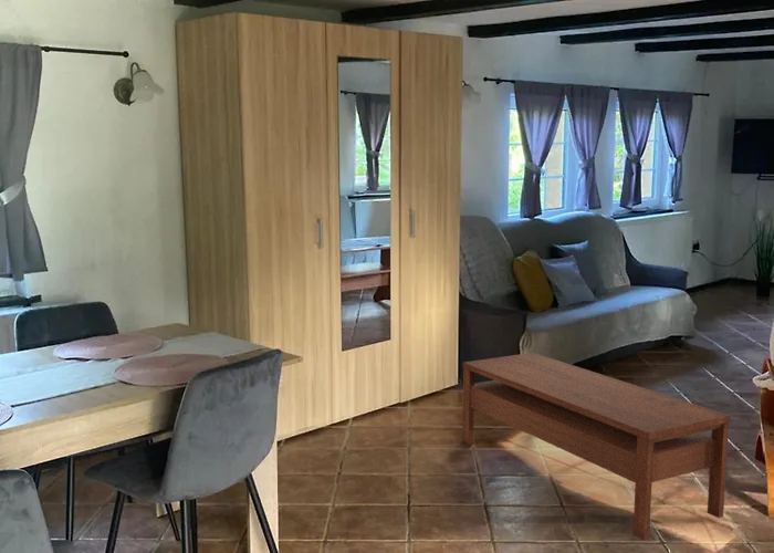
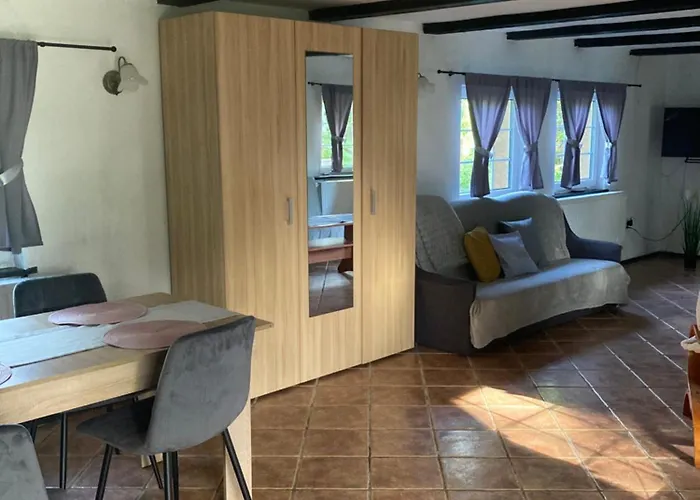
- coffee table (578, 430)
